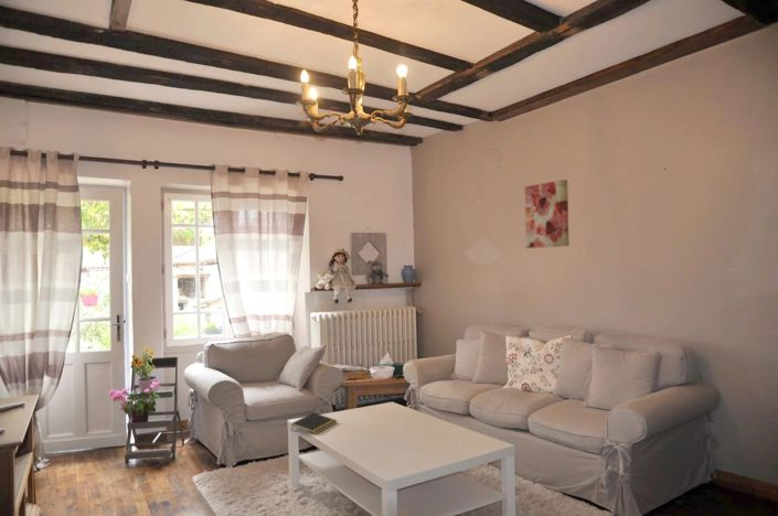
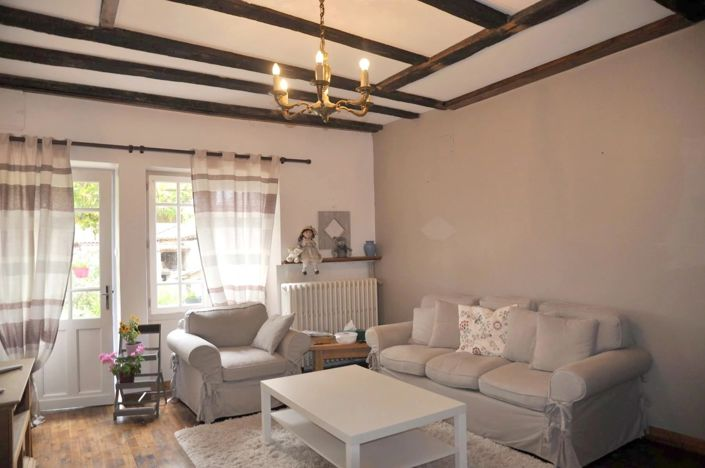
- notepad (315, 422)
- wall art (545, 215)
